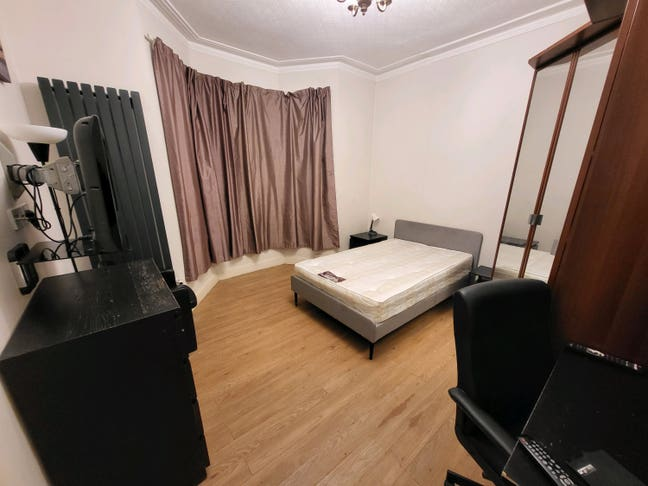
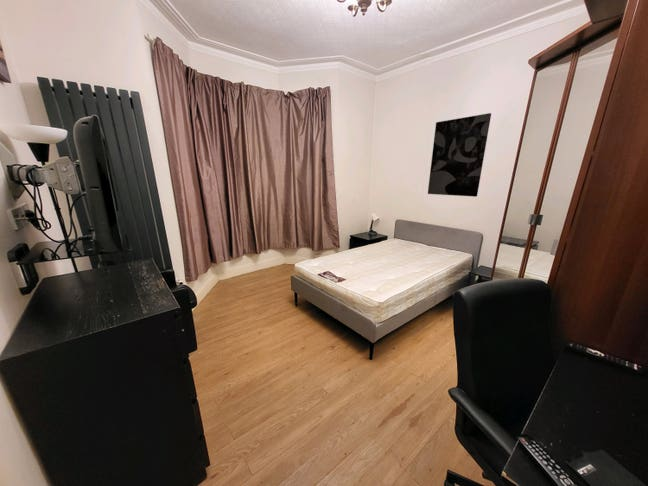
+ wall art (455, 158)
